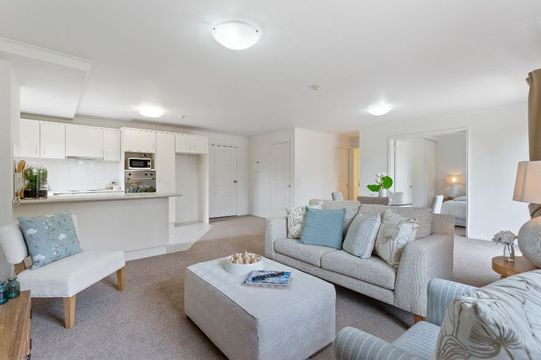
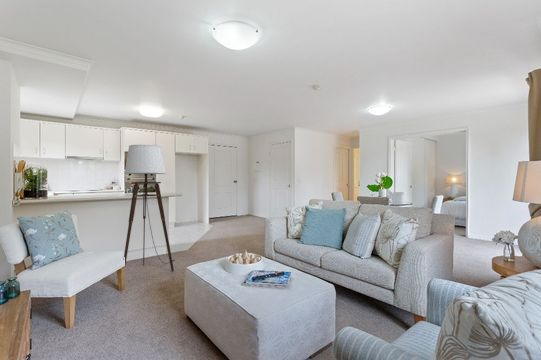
+ floor lamp (147, 208)
